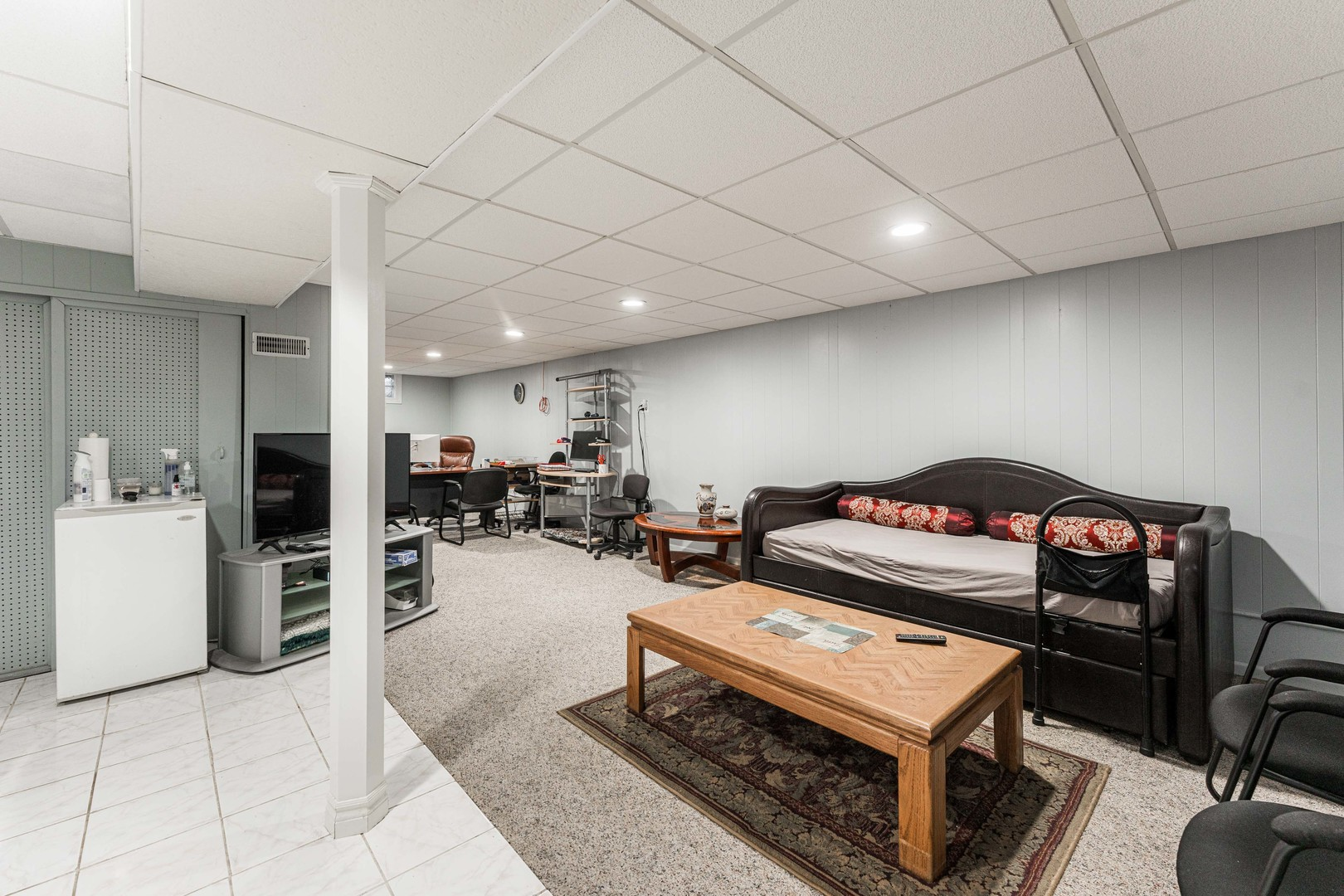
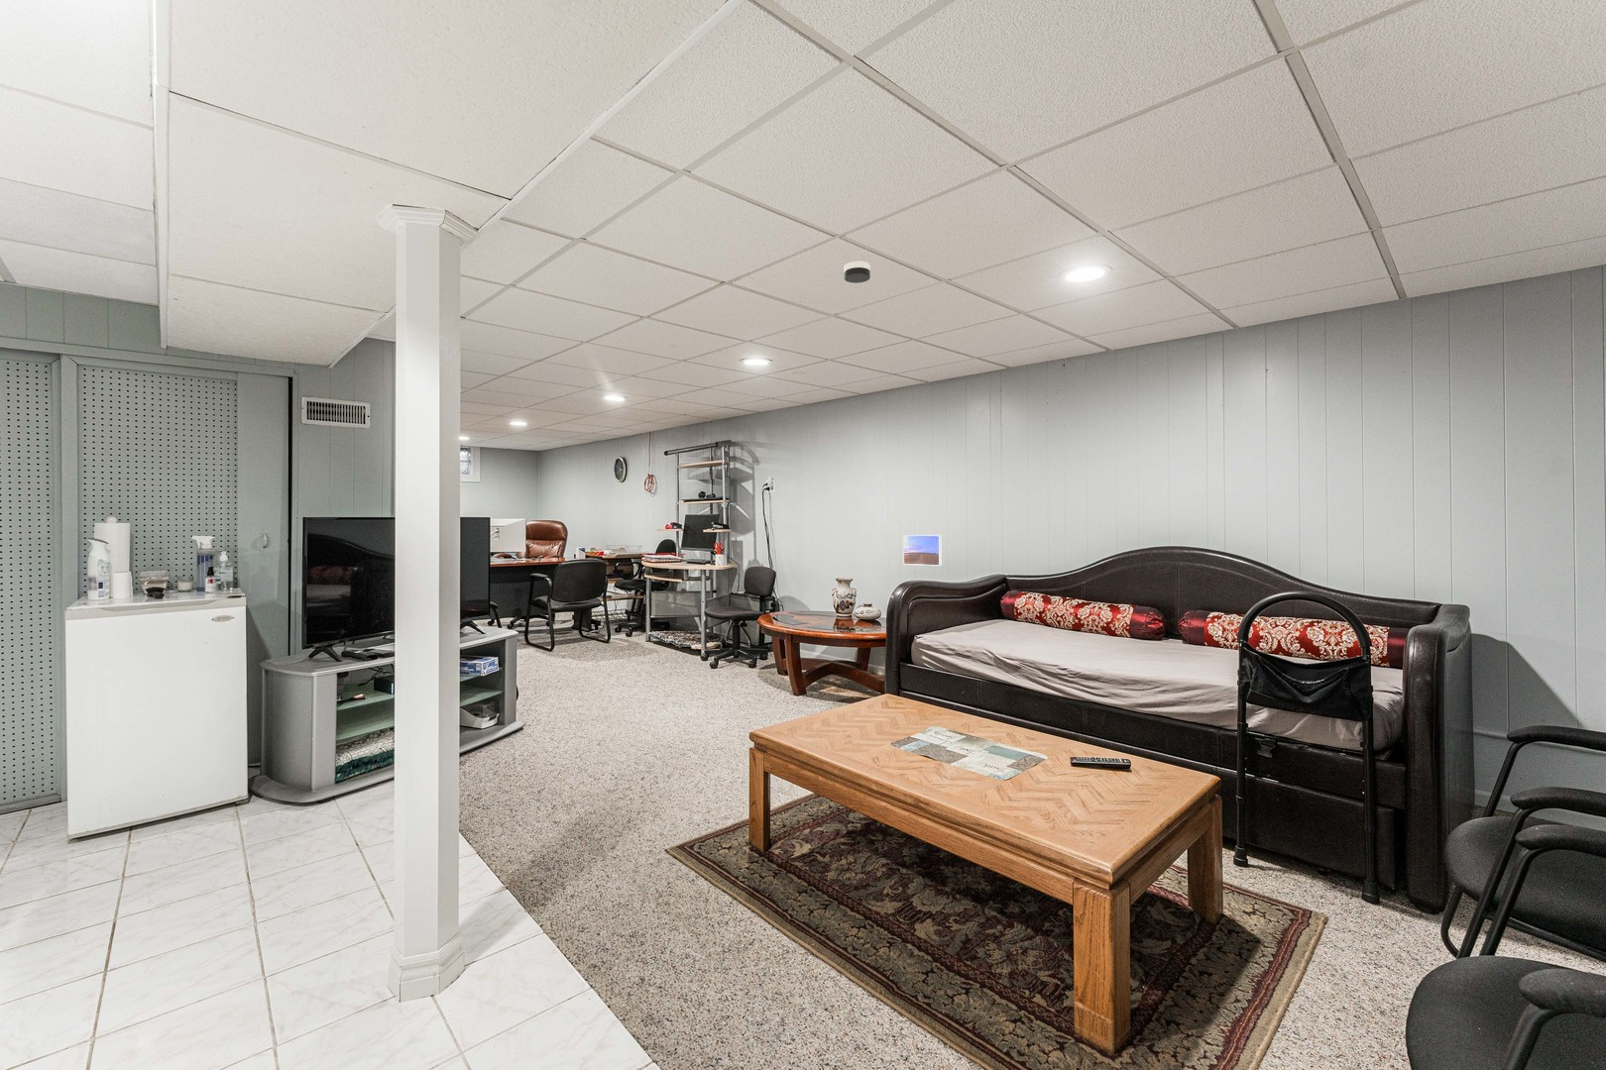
+ smoke detector (857, 271)
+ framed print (922, 549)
